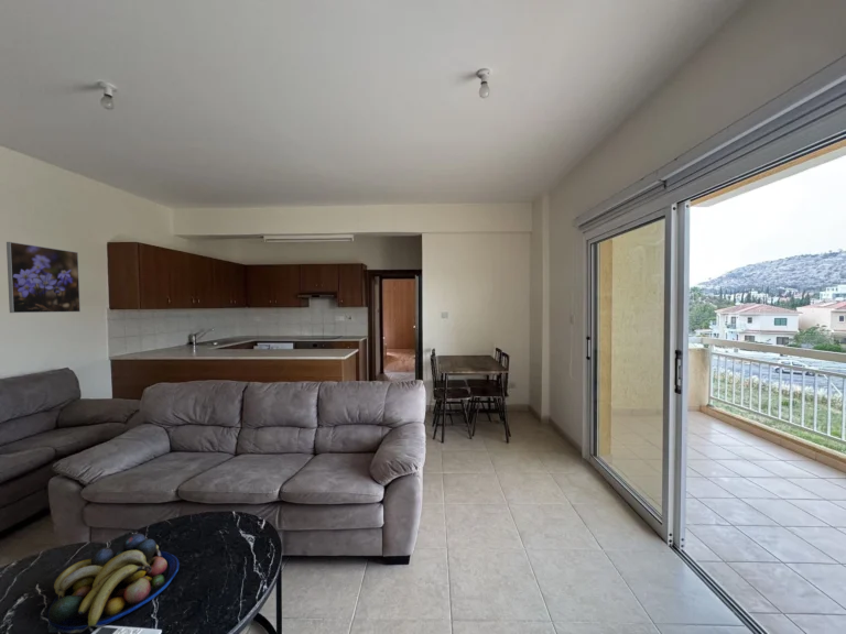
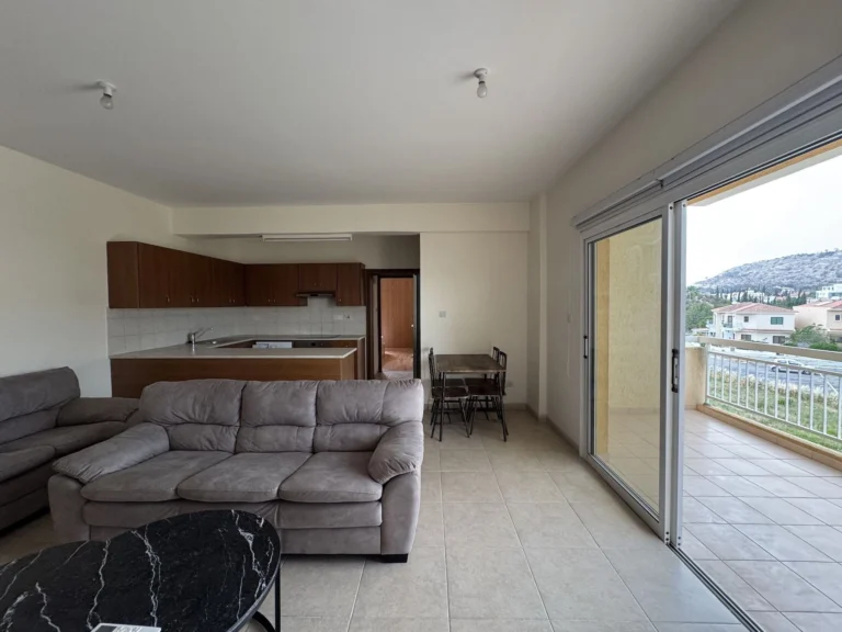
- fruit bowl (118, 569)
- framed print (46, 280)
